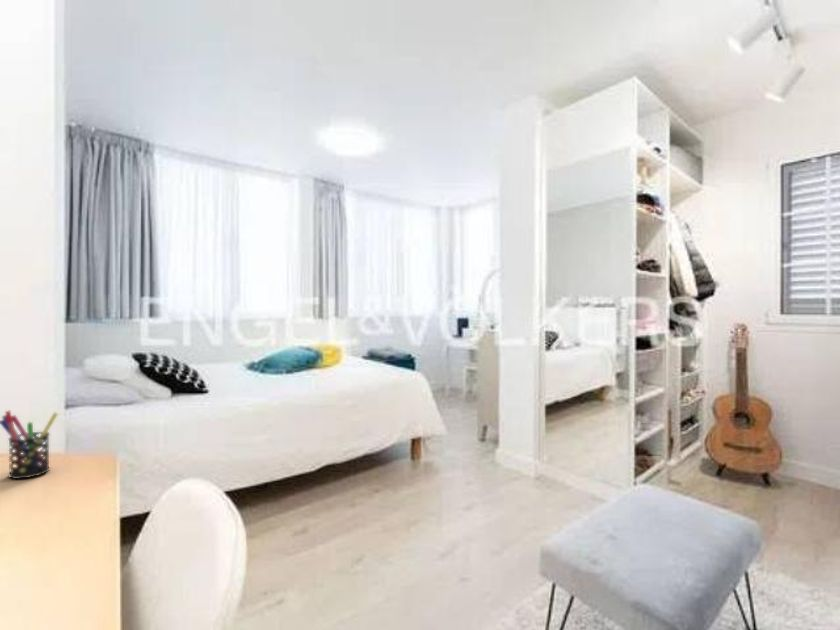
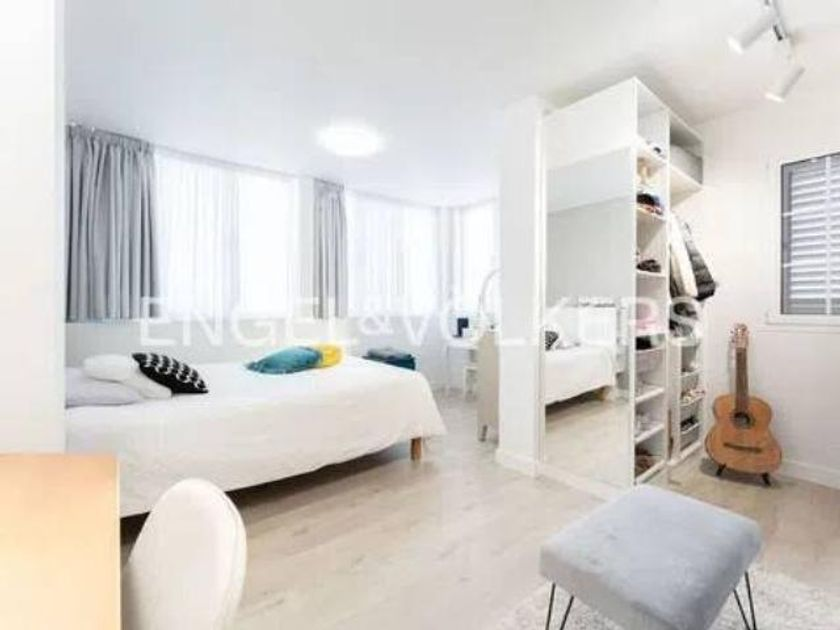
- pen holder (27, 441)
